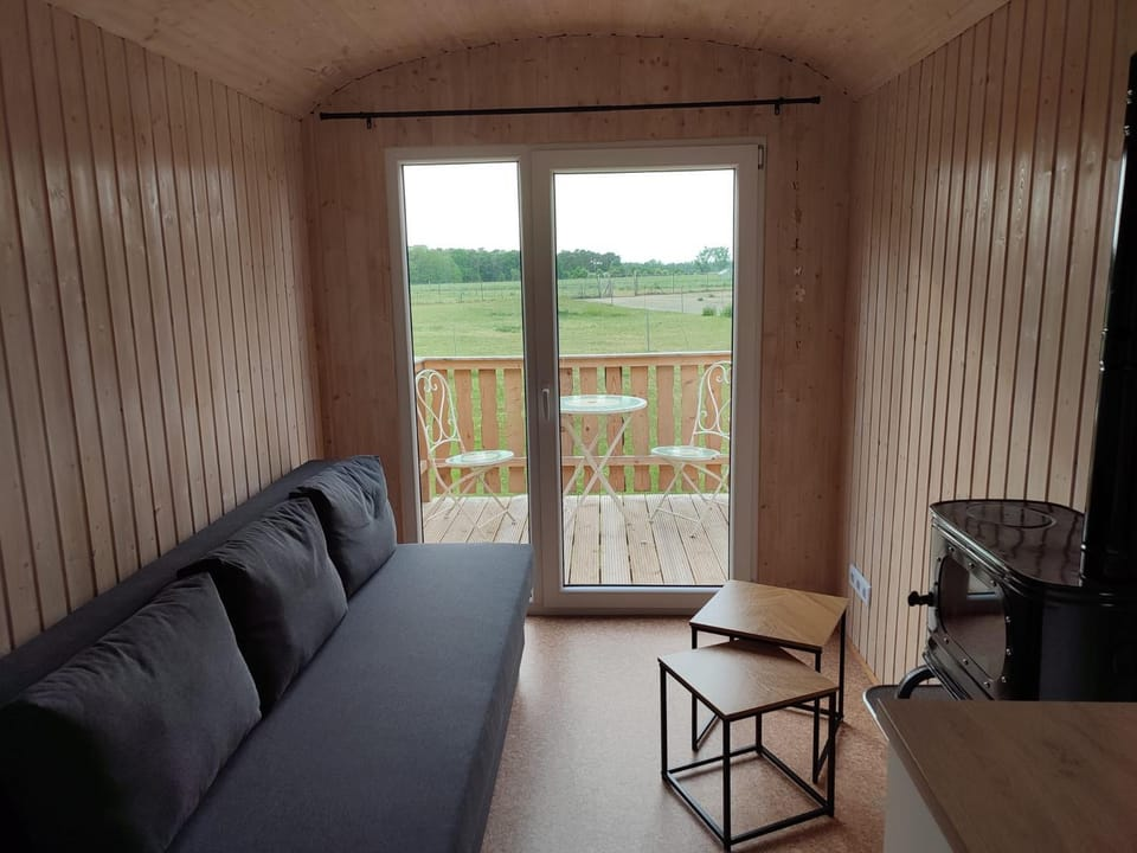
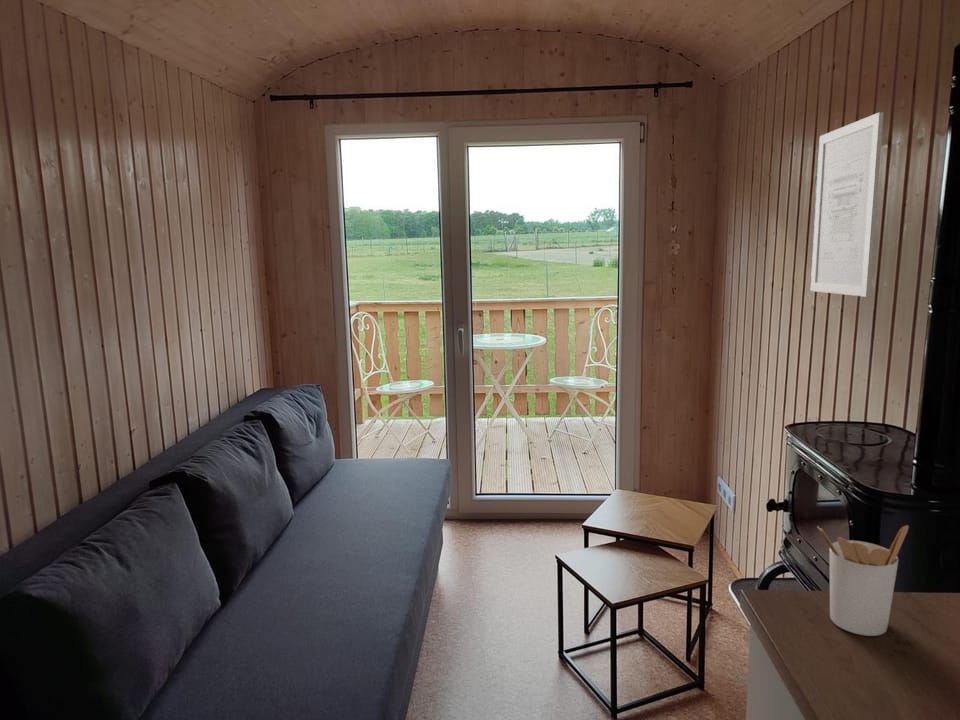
+ wall art (843, 210)
+ utensil holder (861, 577)
